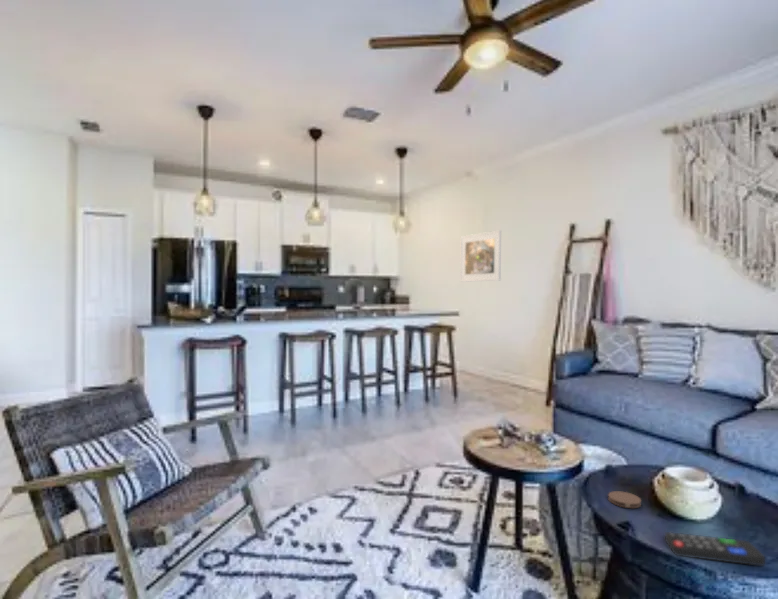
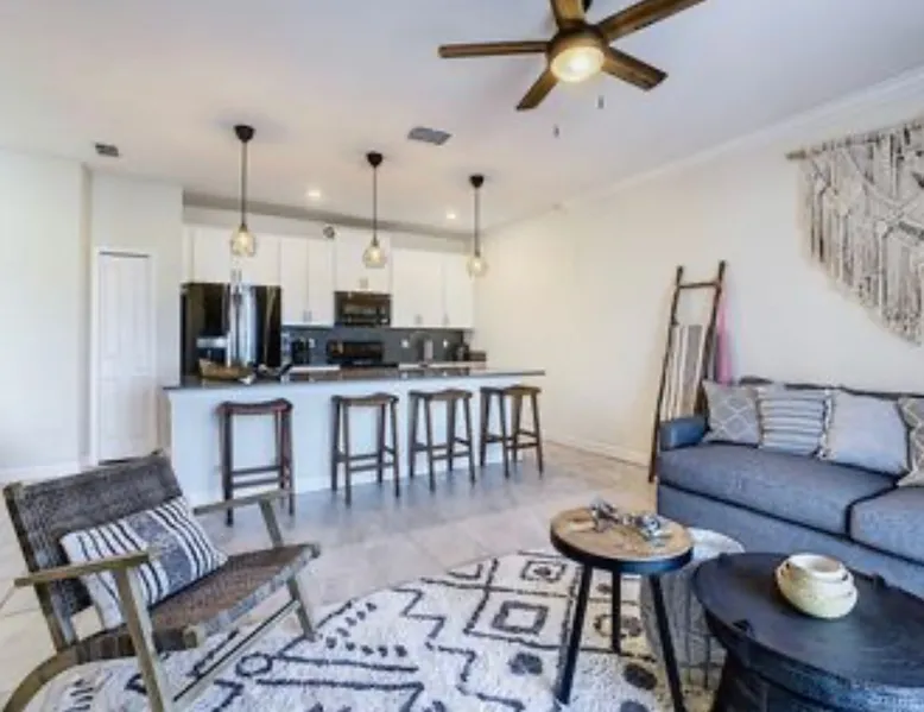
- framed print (479, 257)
- coaster (624, 499)
- remote control (712, 547)
